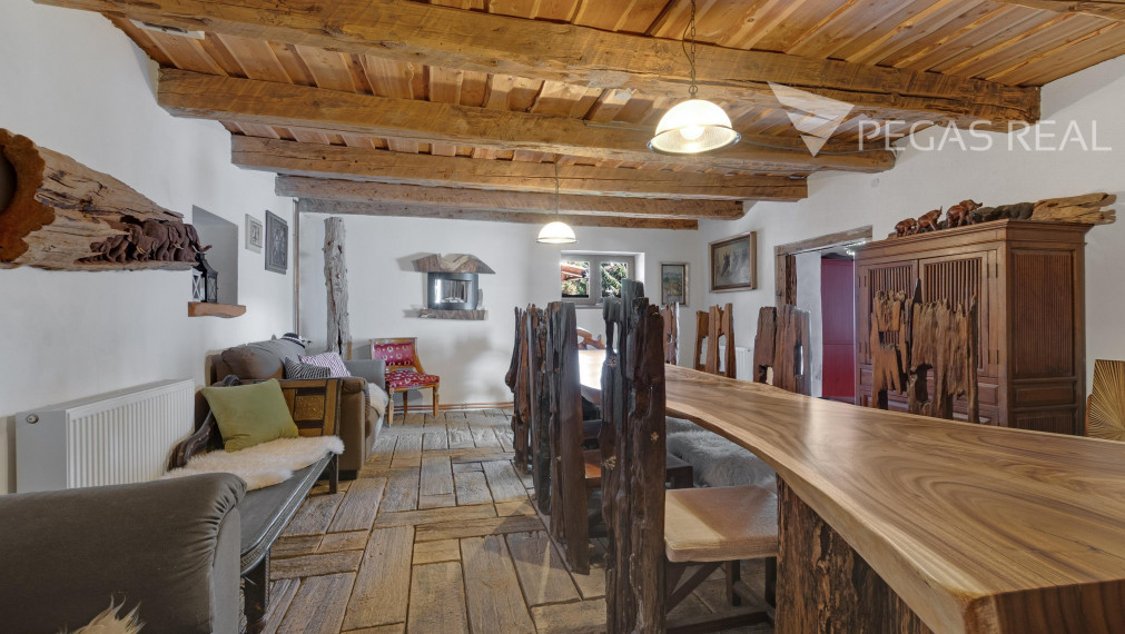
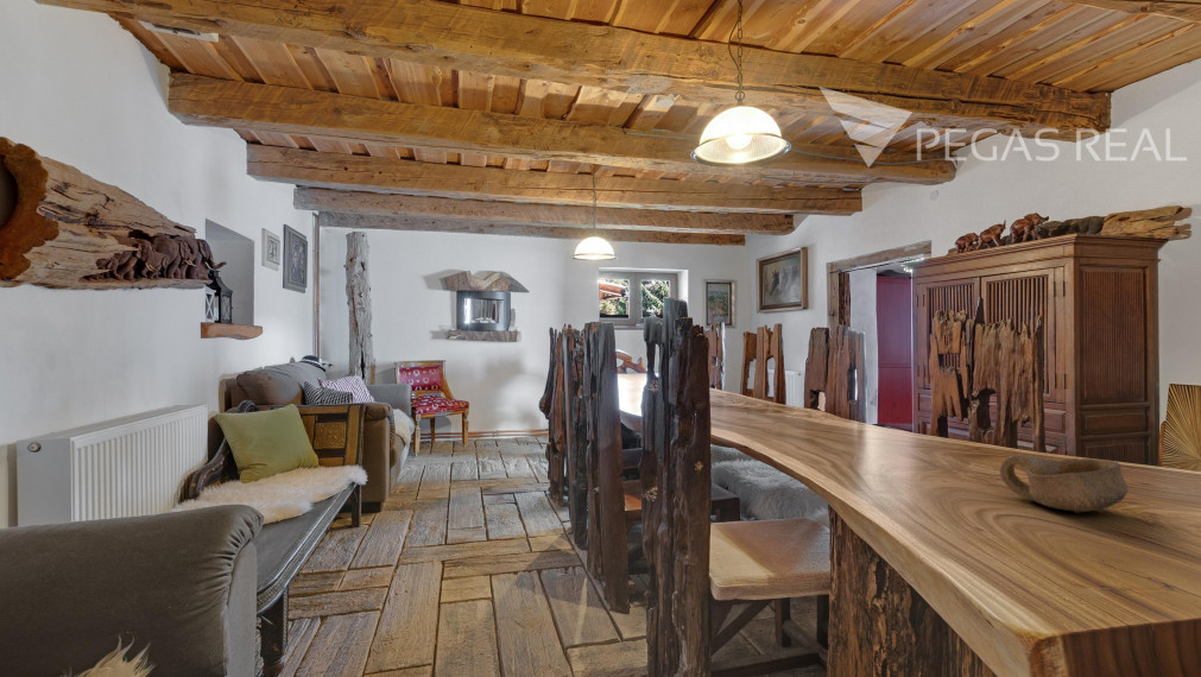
+ bowl (1057, 481)
